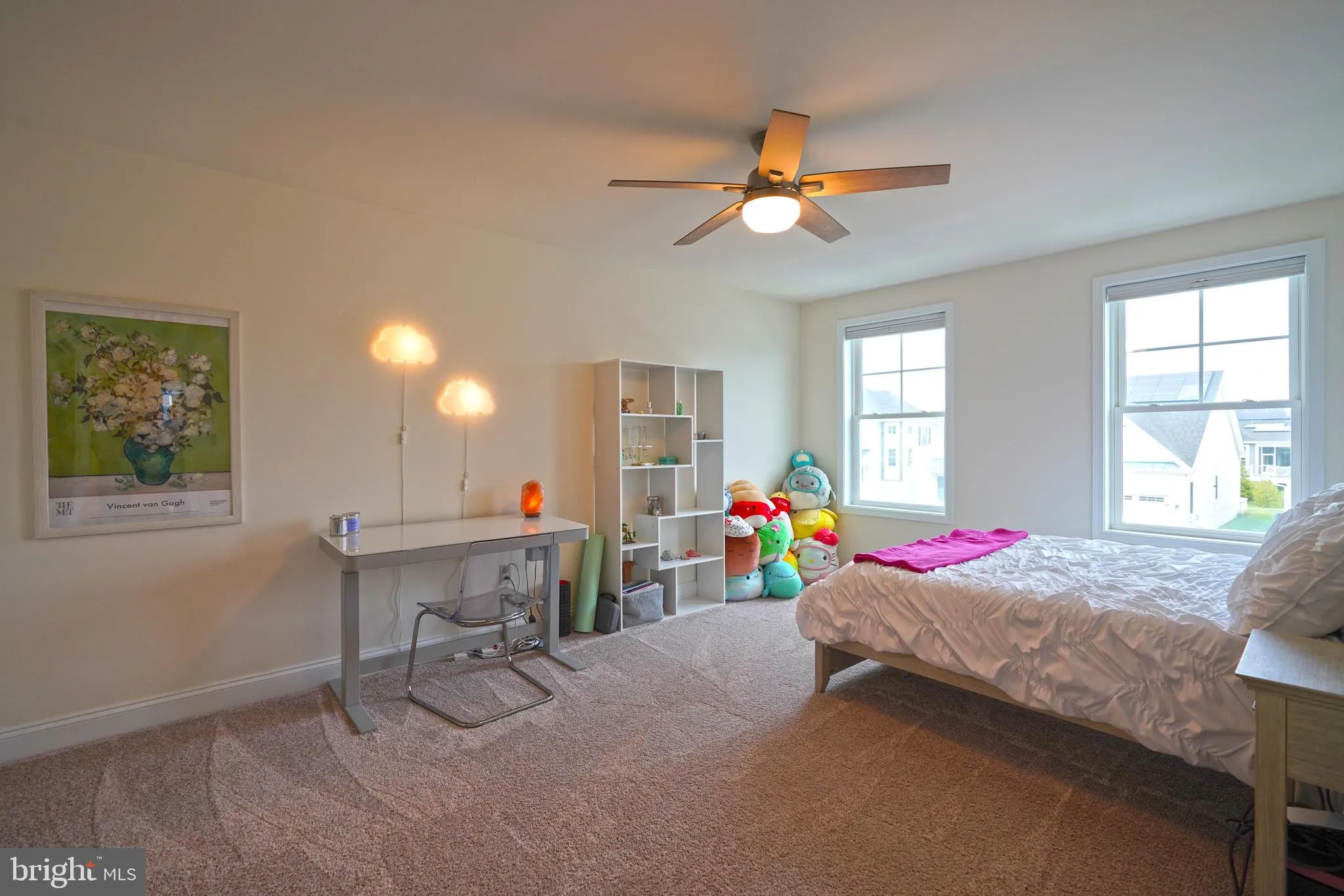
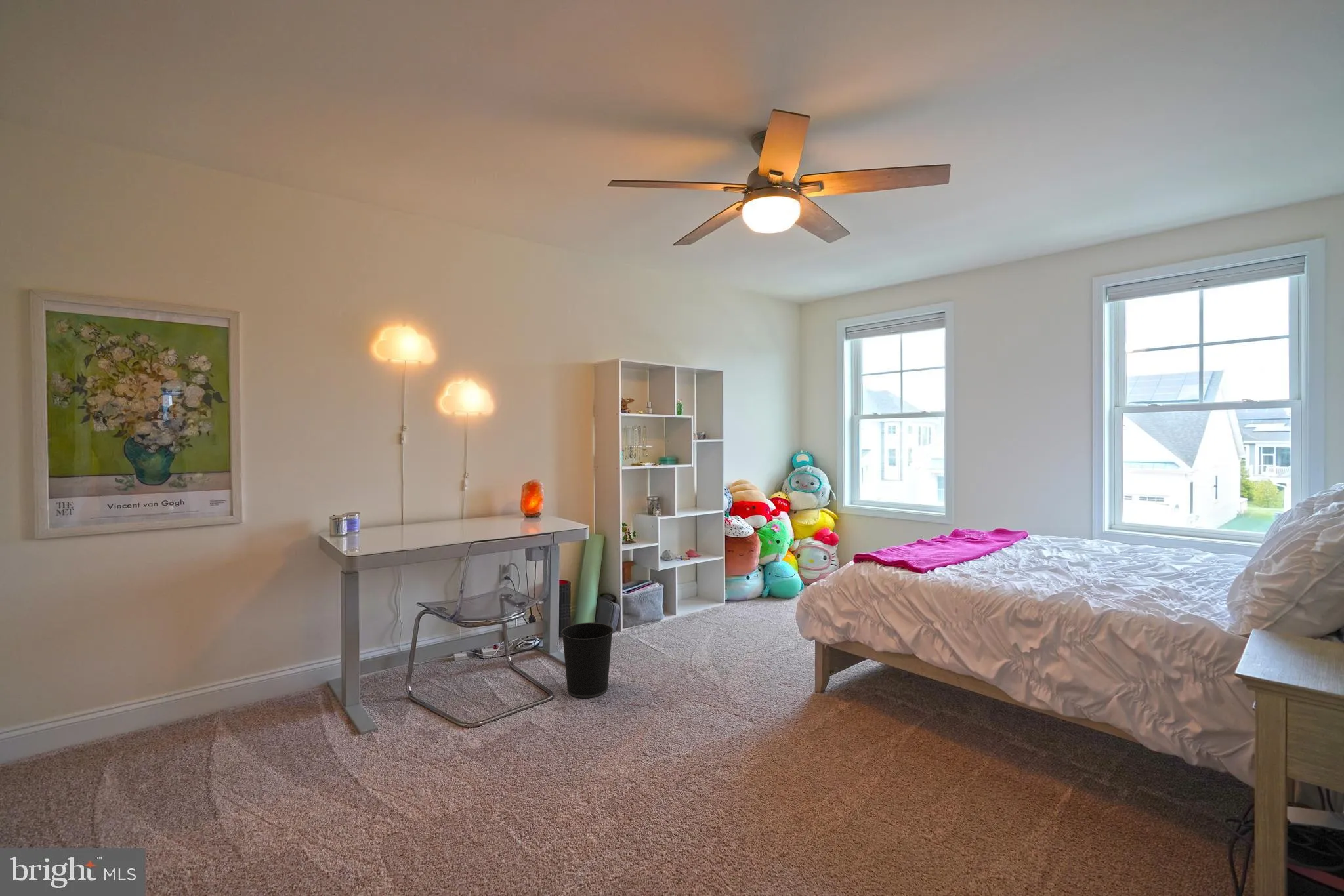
+ wastebasket (587, 660)
